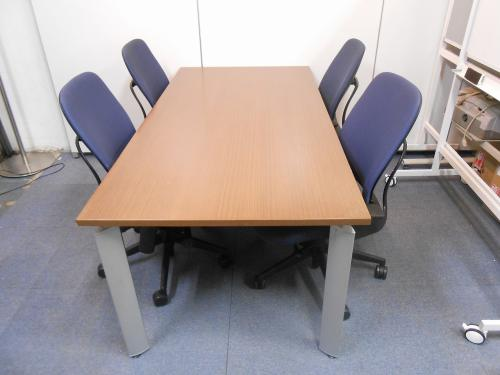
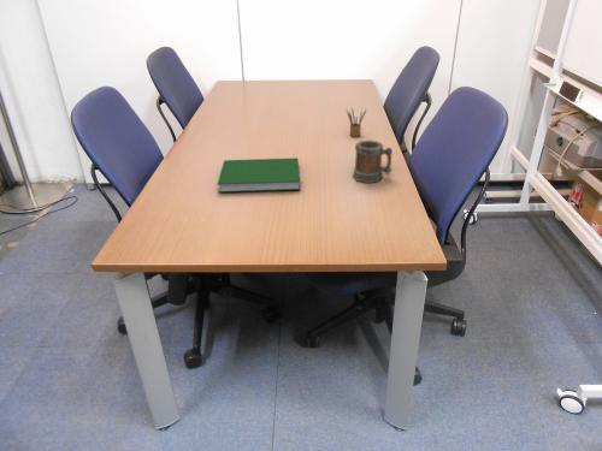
+ mug (372, 160)
+ hardcover book (260, 173)
+ pencil box (355, 121)
